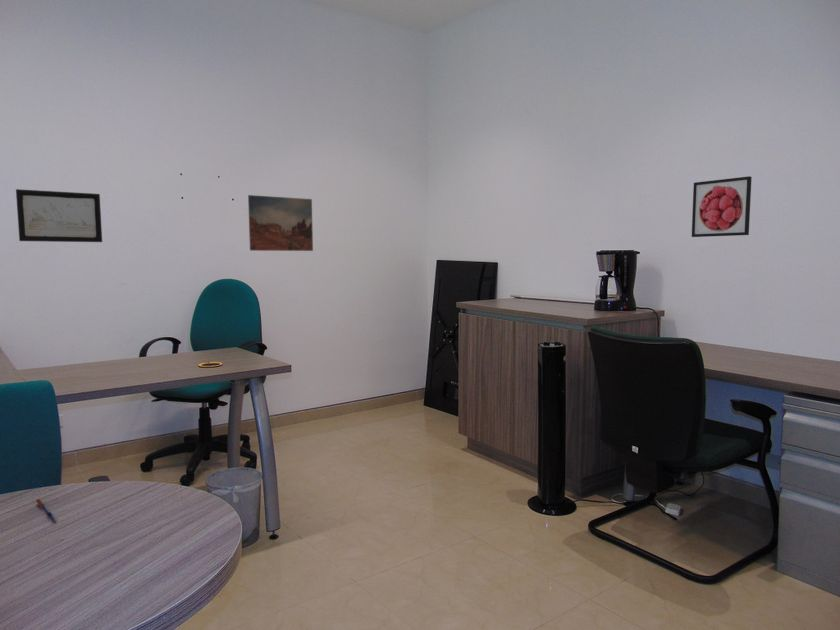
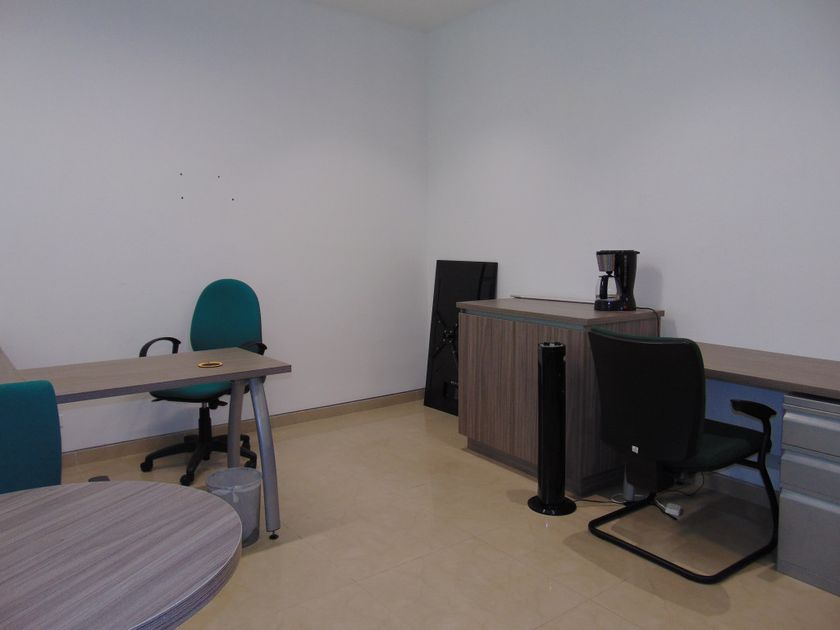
- wall art (60, 216)
- pen (46, 509)
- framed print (720, 208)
- wall art (281, 224)
